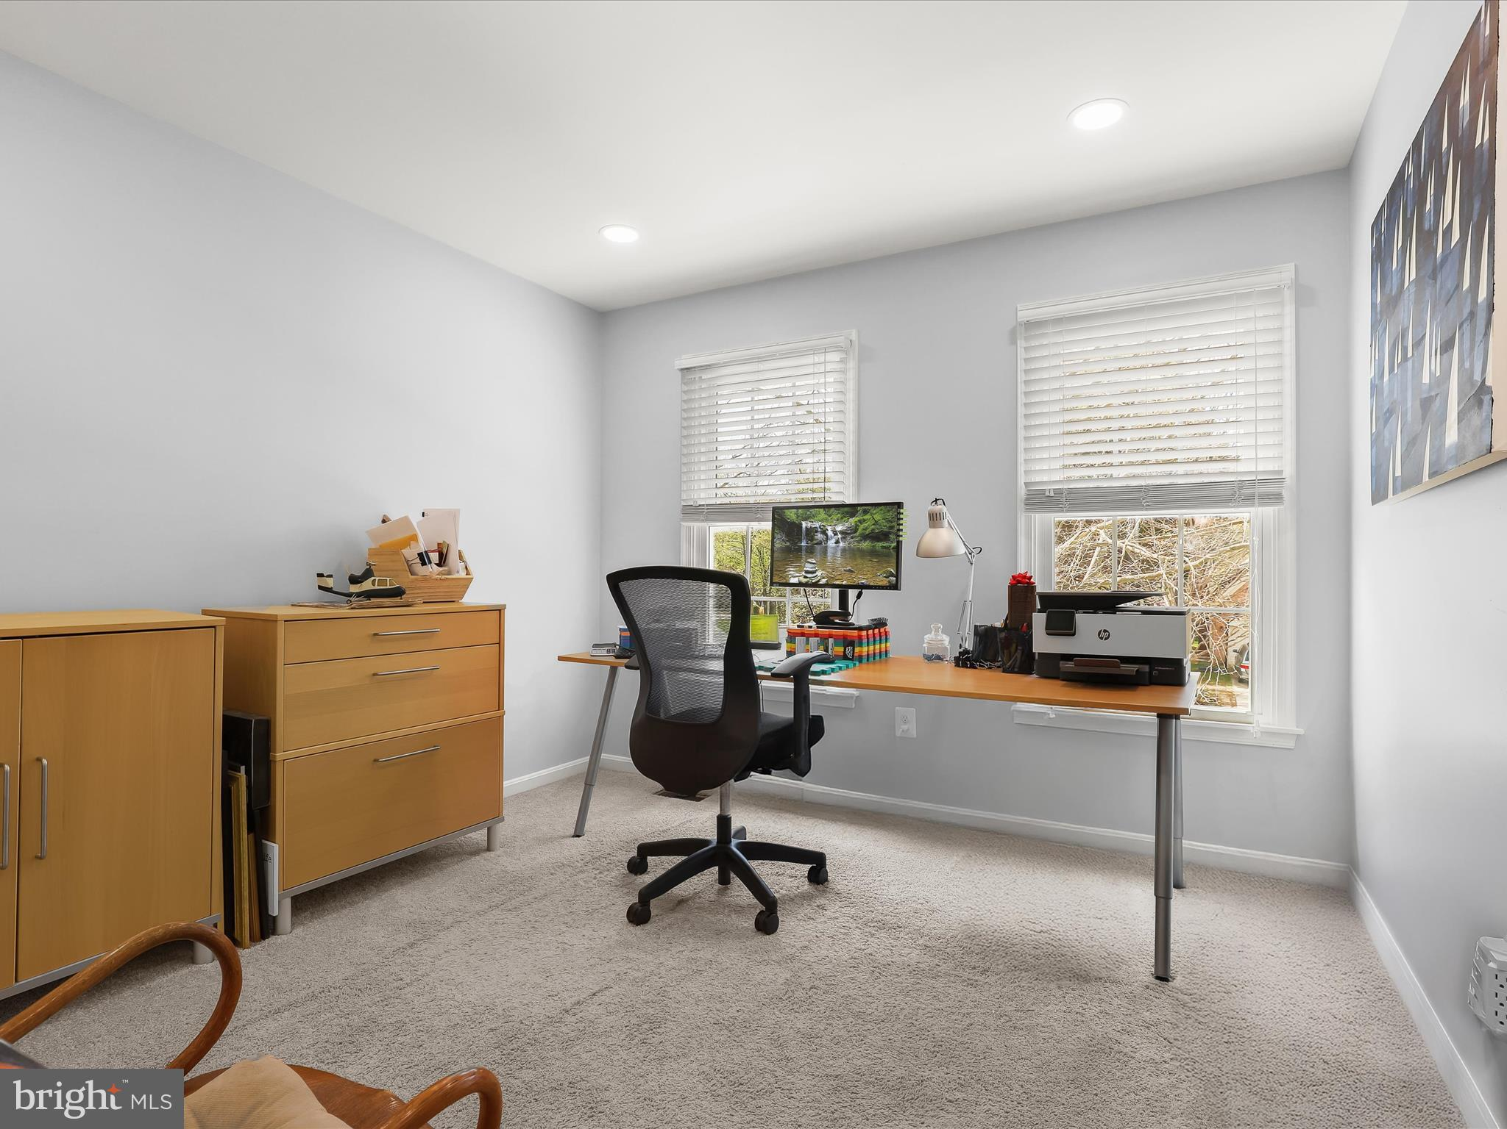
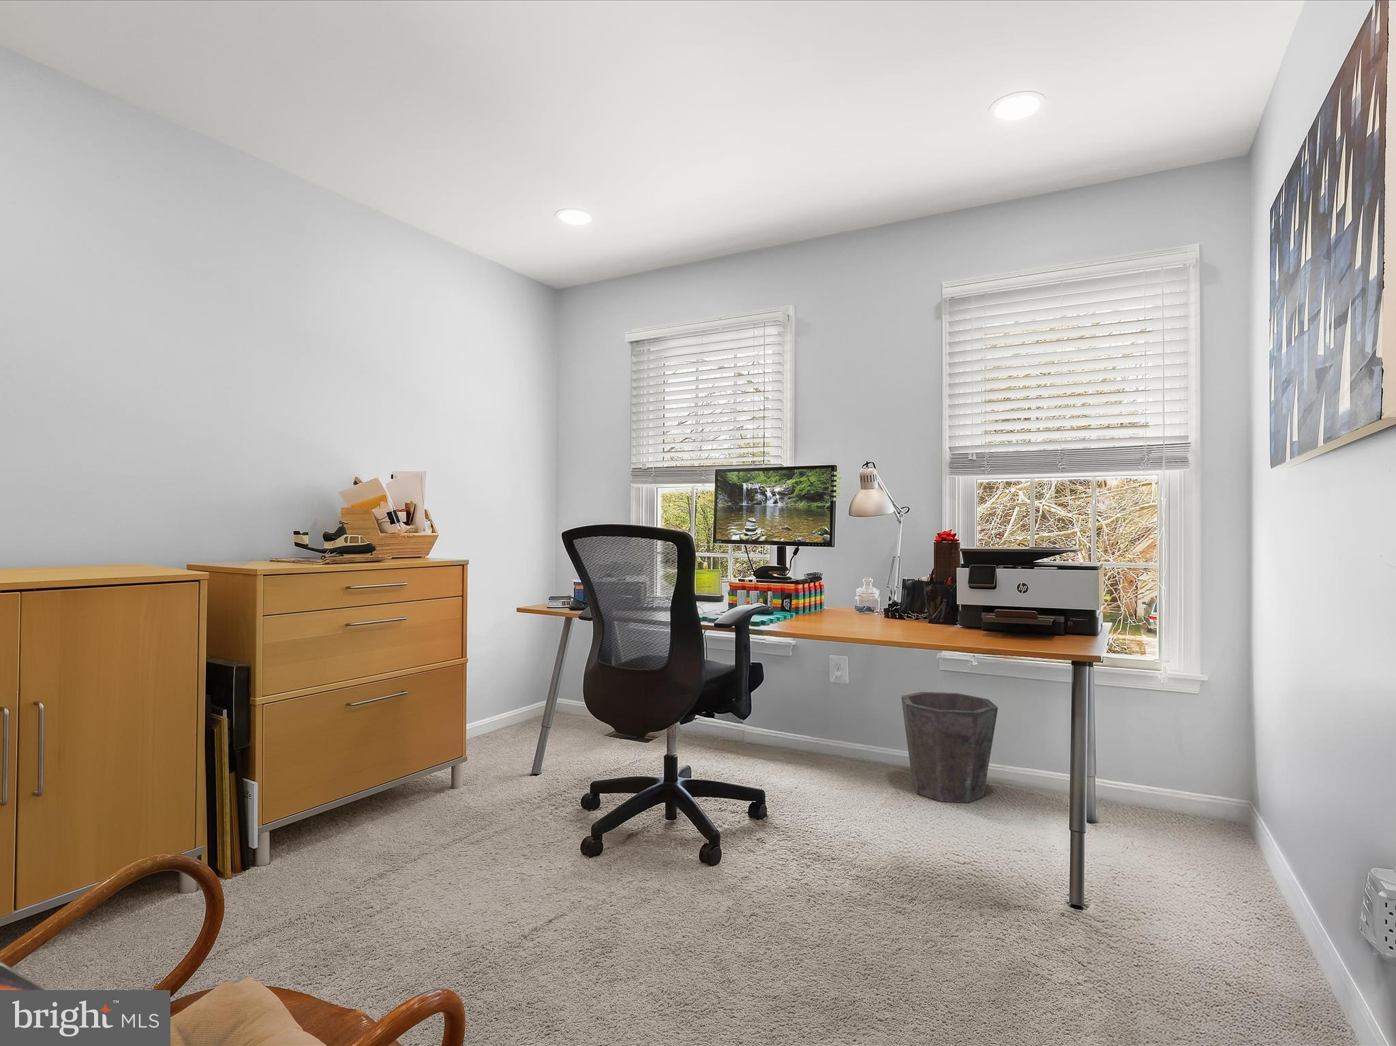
+ waste bin (948, 746)
